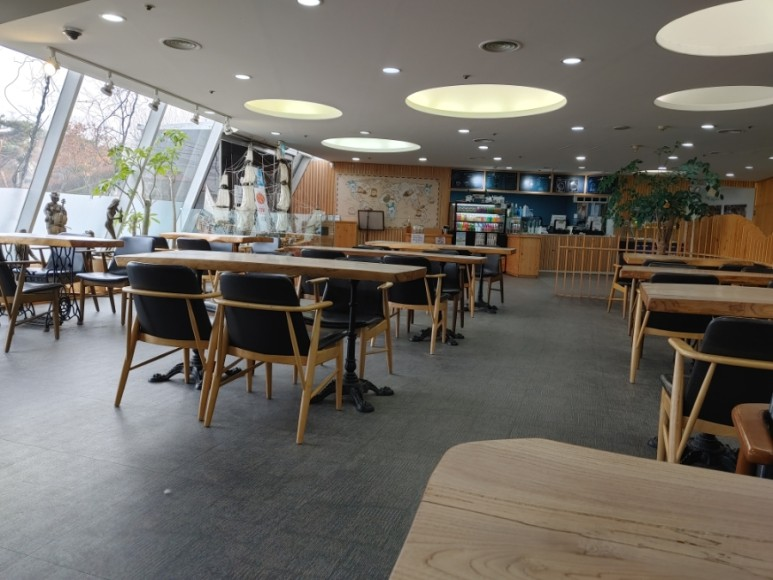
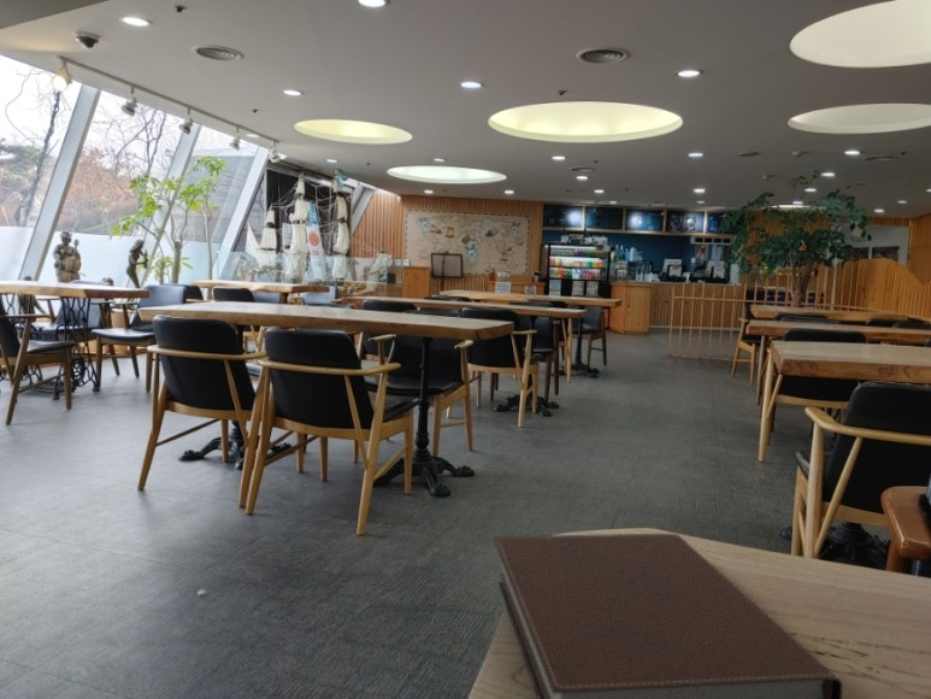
+ notebook (631, 609)
